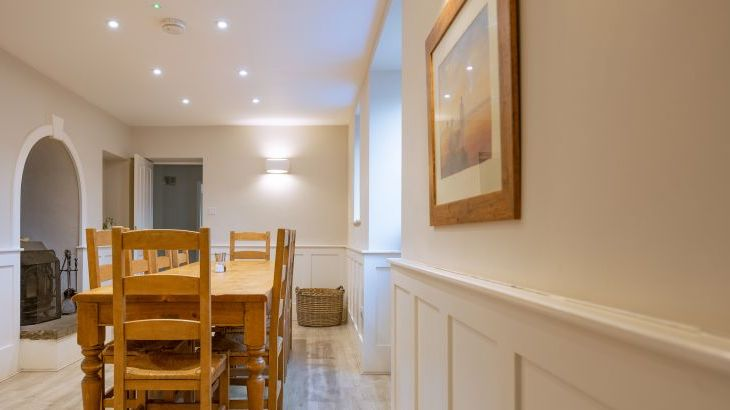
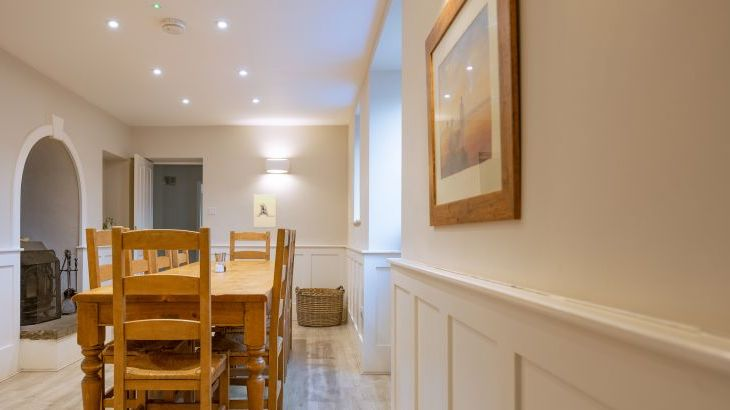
+ wall sculpture (265, 211)
